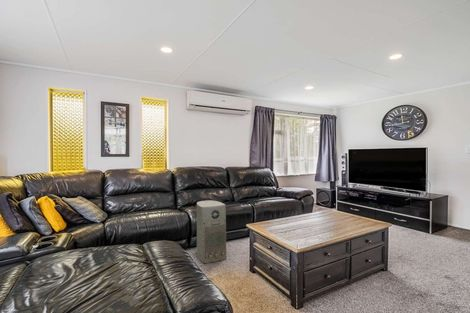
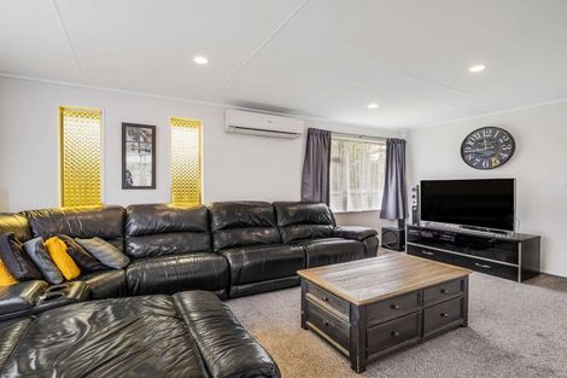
- air purifier (209, 229)
